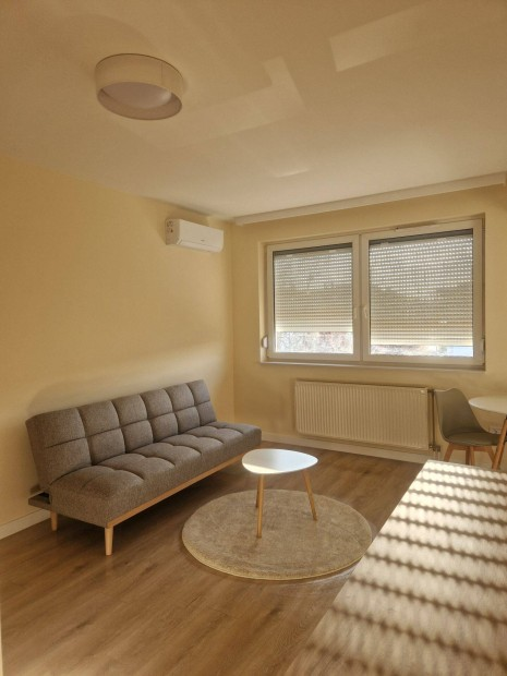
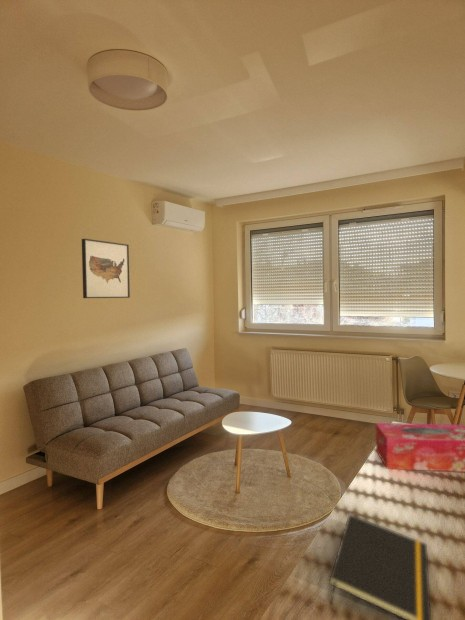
+ tissue box (426, 445)
+ notepad (382, 562)
+ wall art (107, 270)
